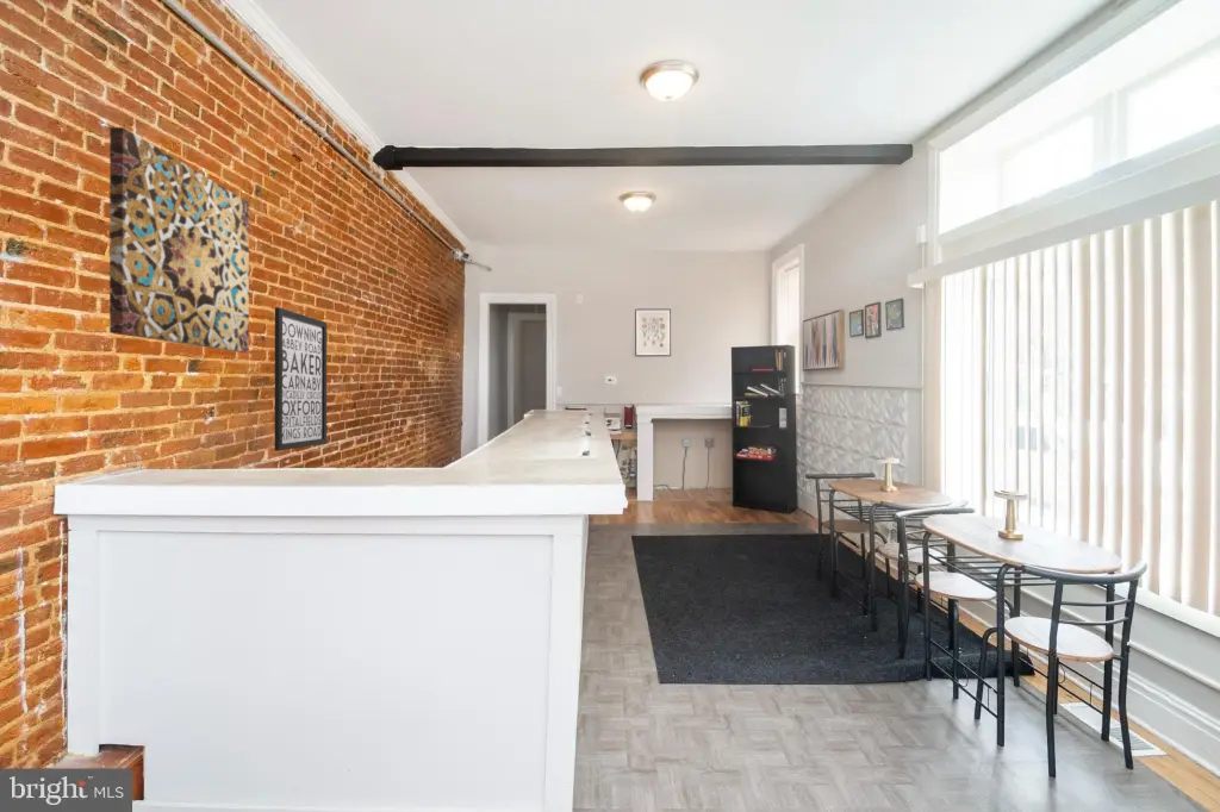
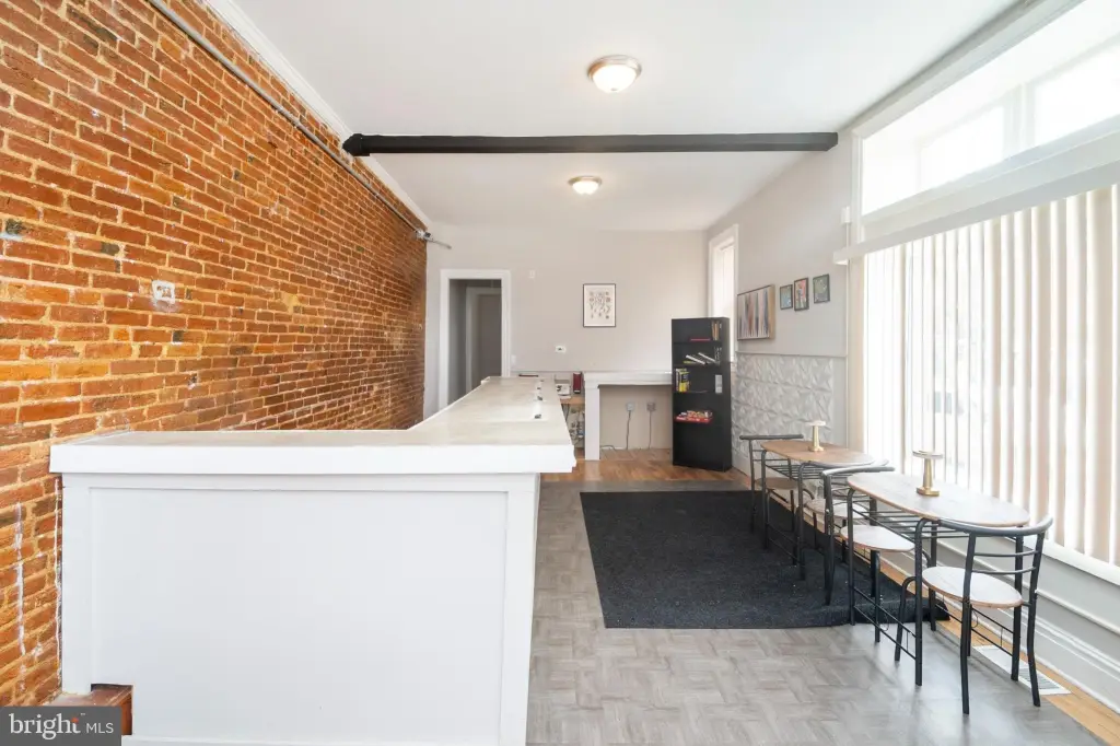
- wall art (189, 257)
- wall art (303, 381)
